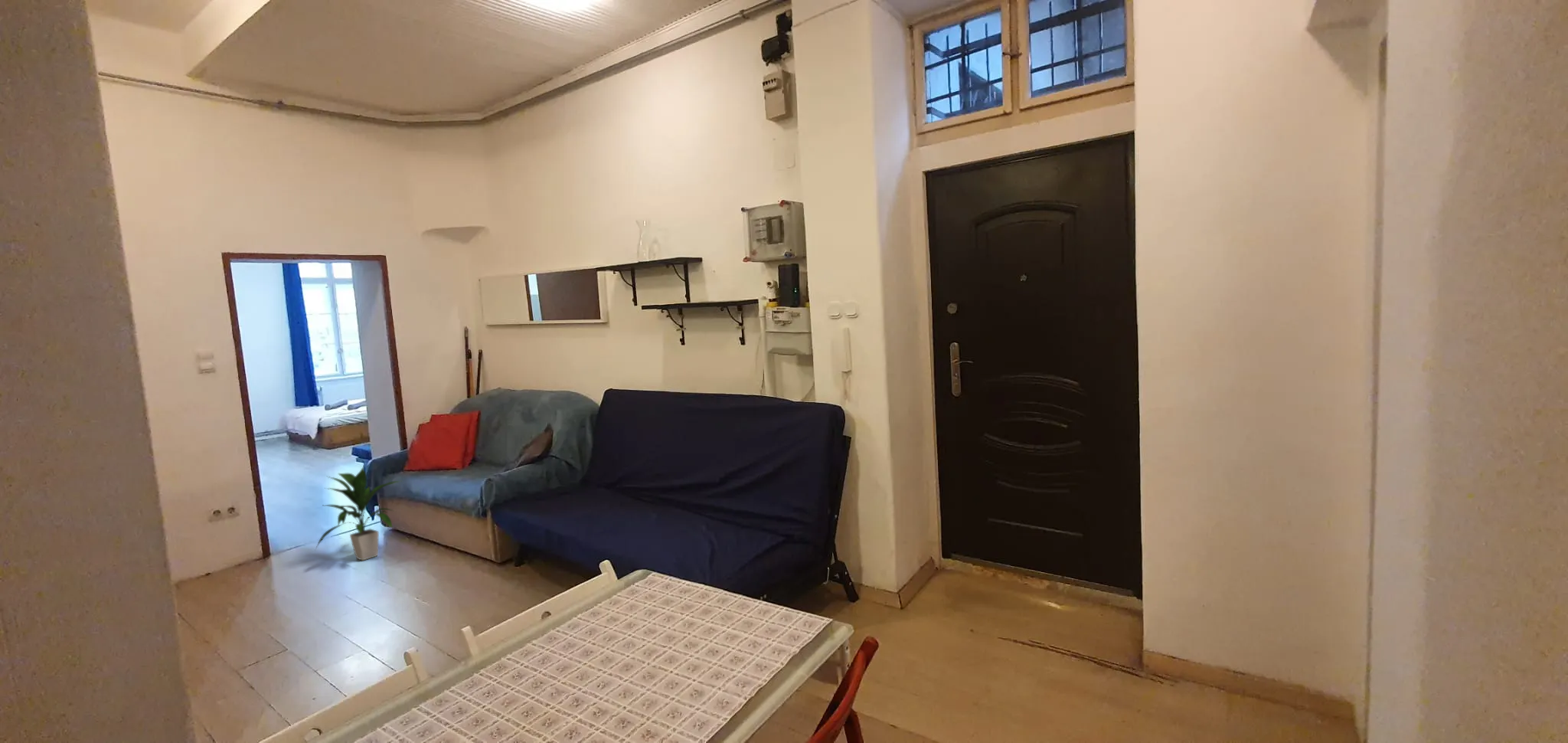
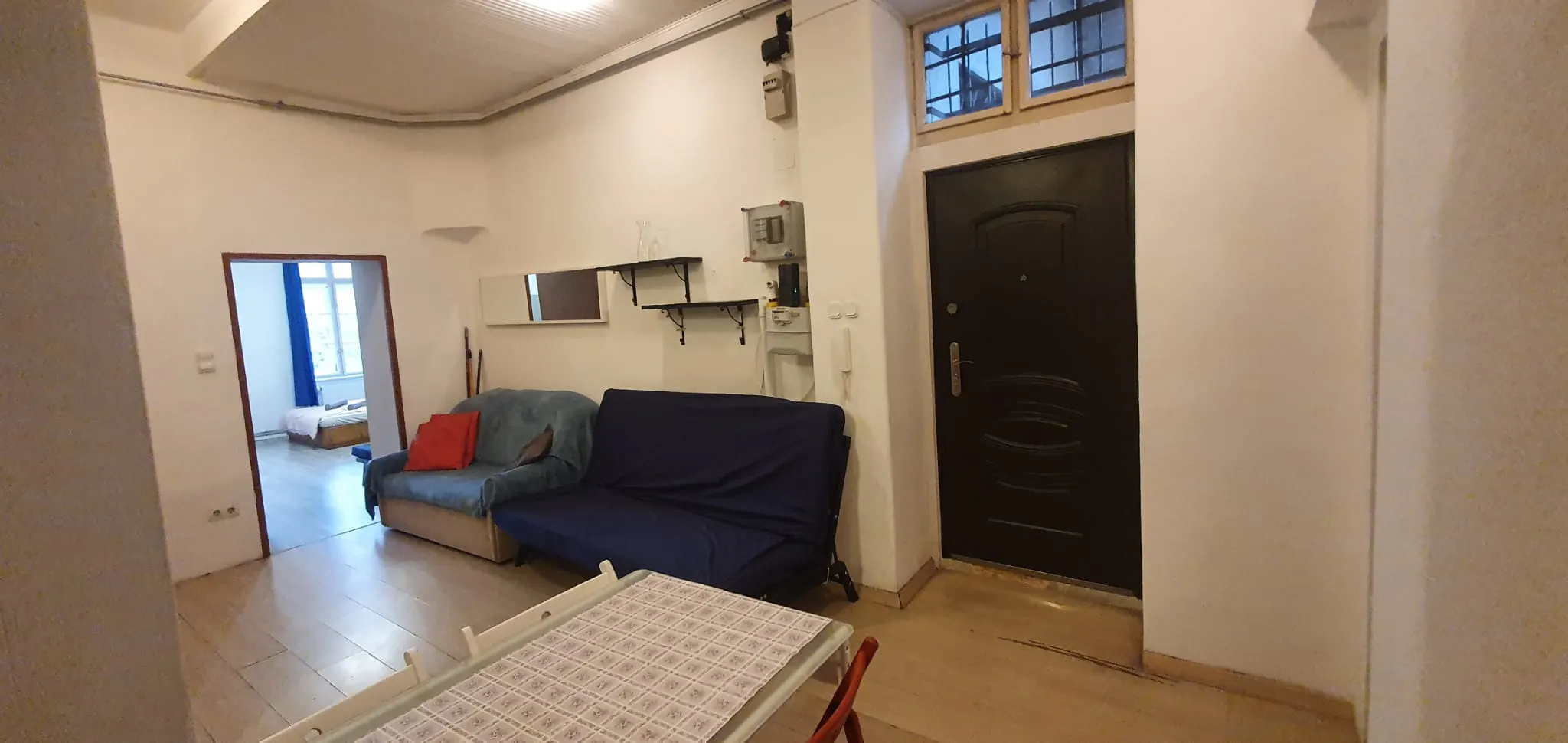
- indoor plant (357, 512)
